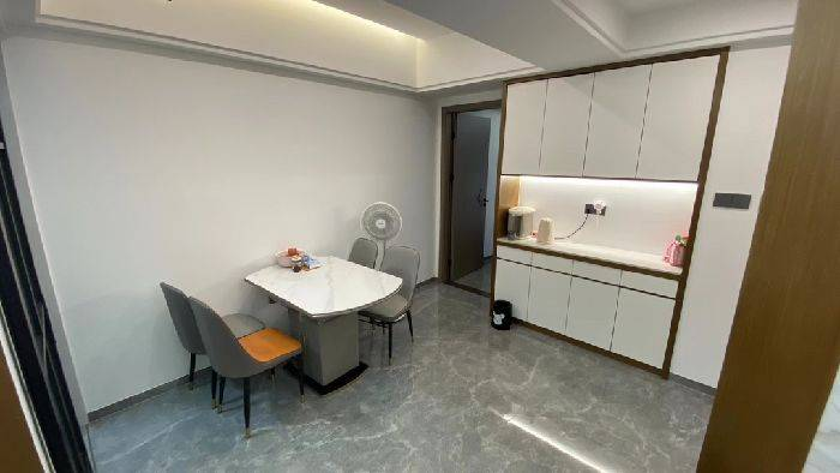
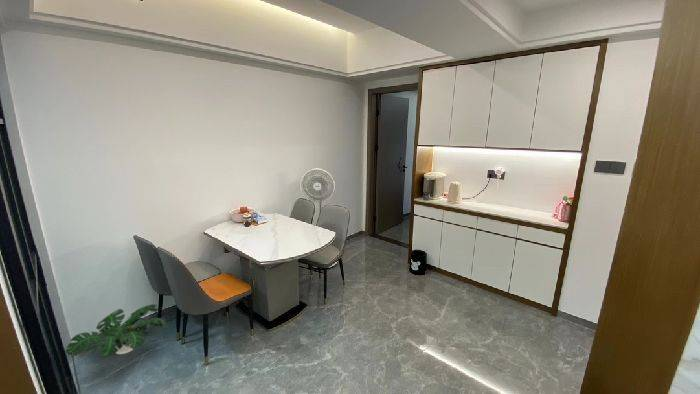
+ potted plant (120, 338)
